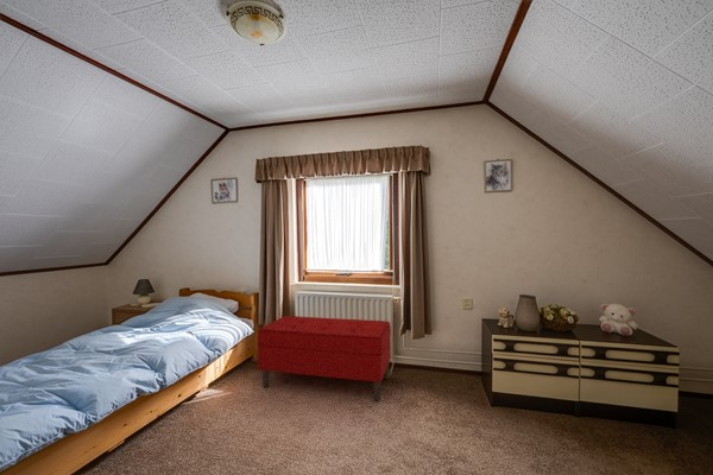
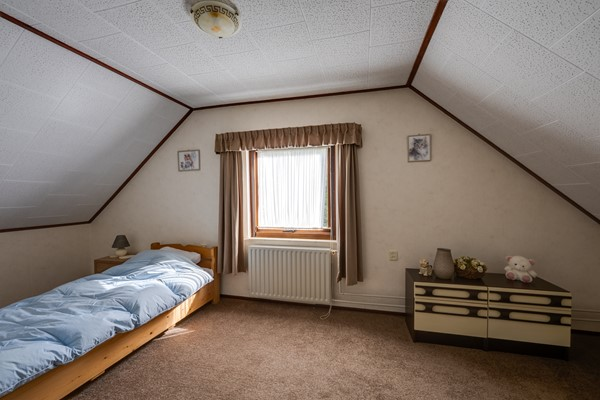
- bench (327, 353)
